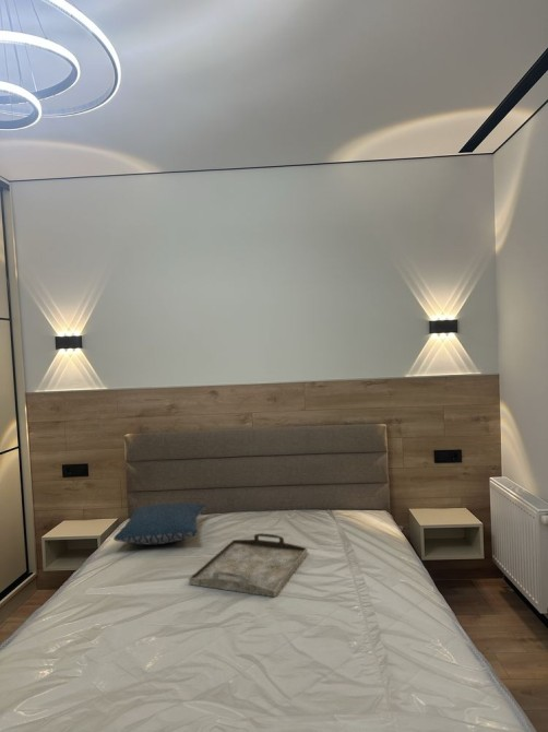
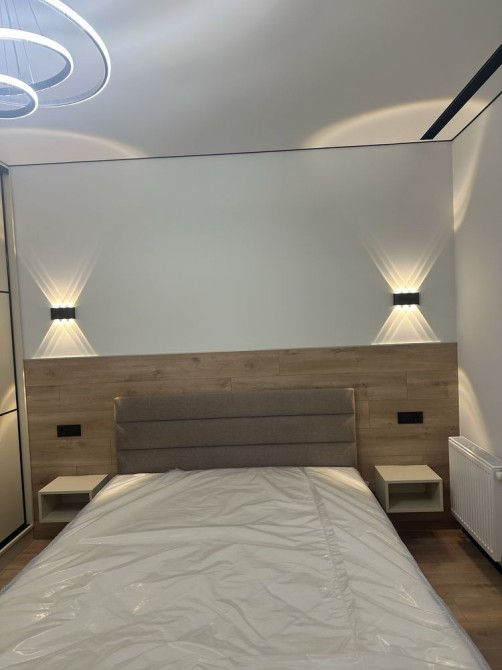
- serving tray (251, 559)
- pillow (163, 522)
